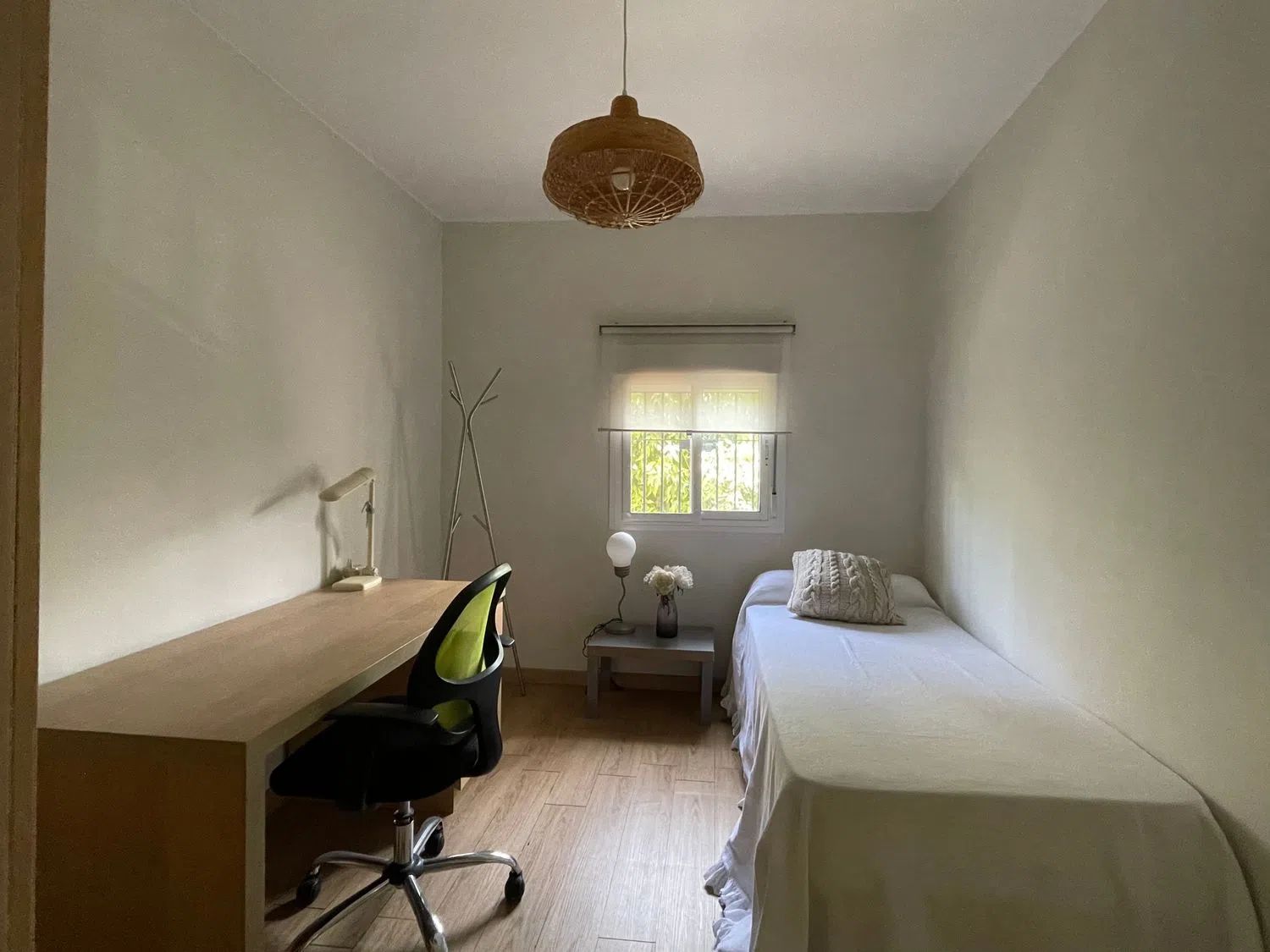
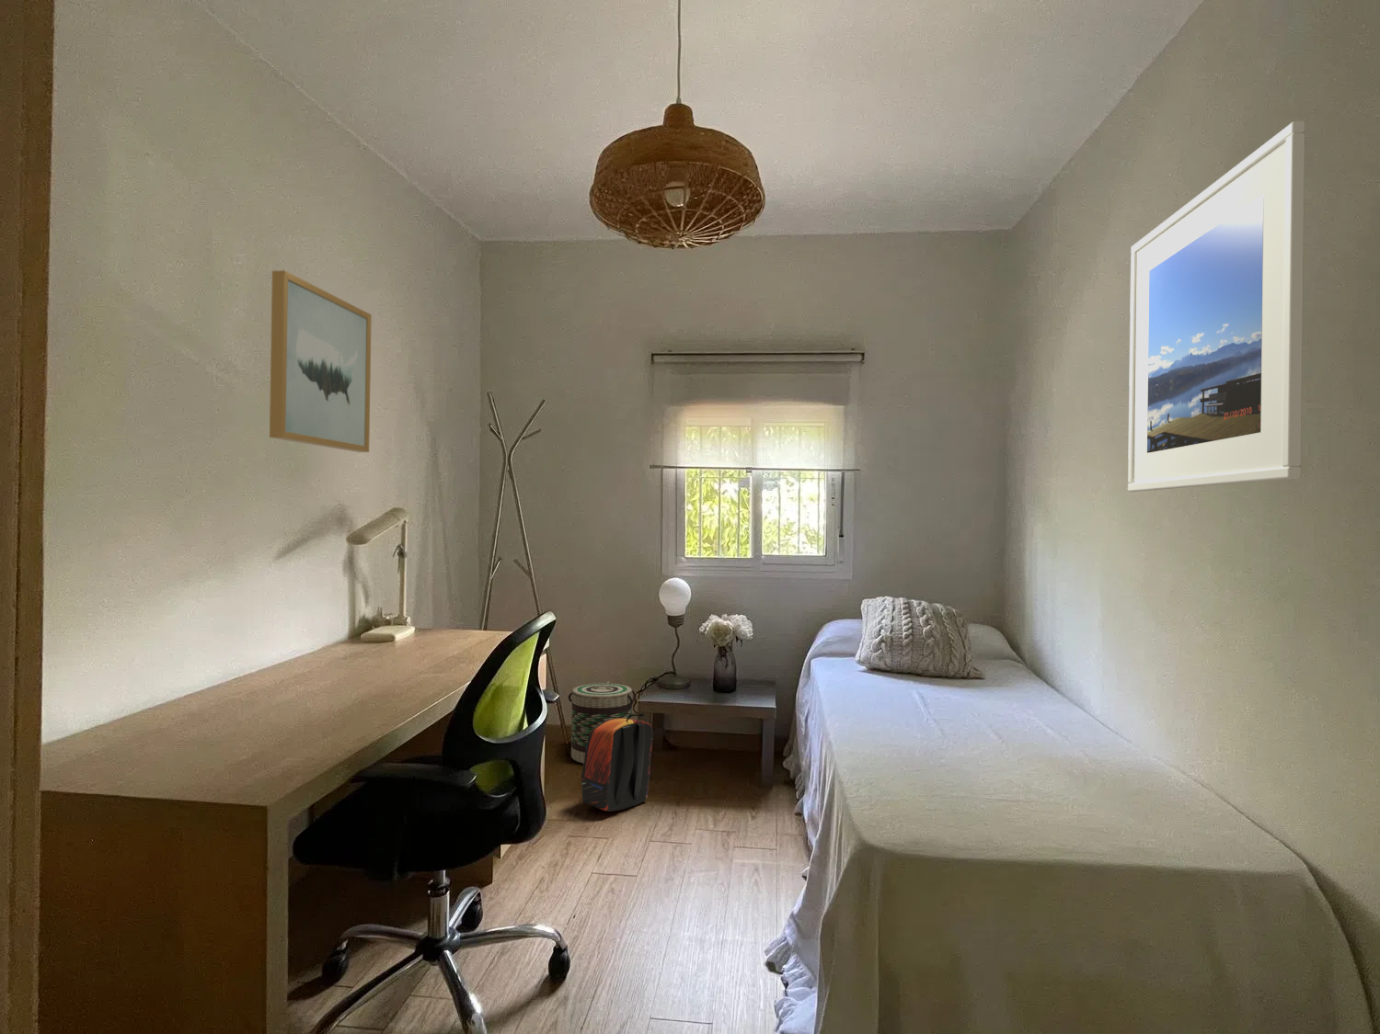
+ basket (602, 720)
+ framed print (1200, 340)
+ backpack (619, 758)
+ wall art (325, 369)
